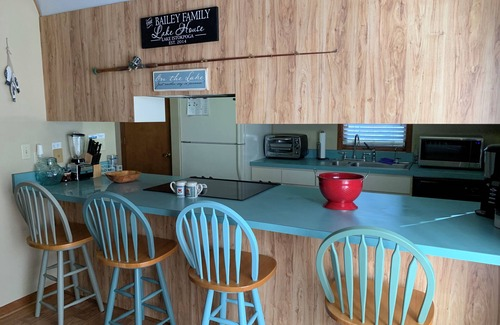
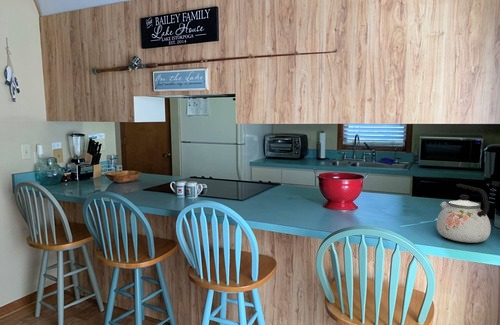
+ kettle (462, 211)
